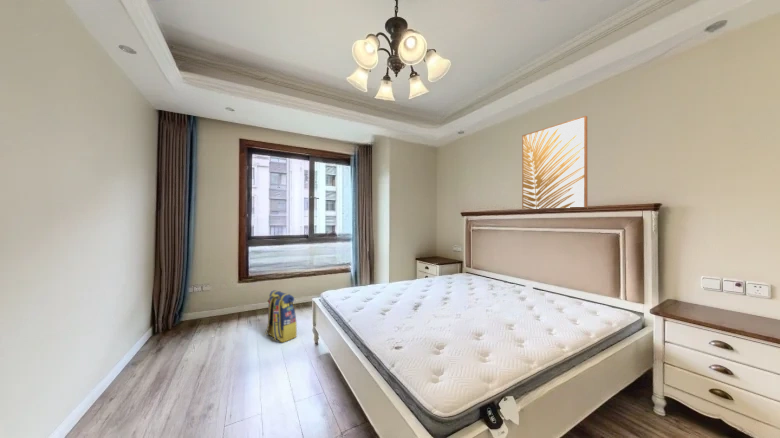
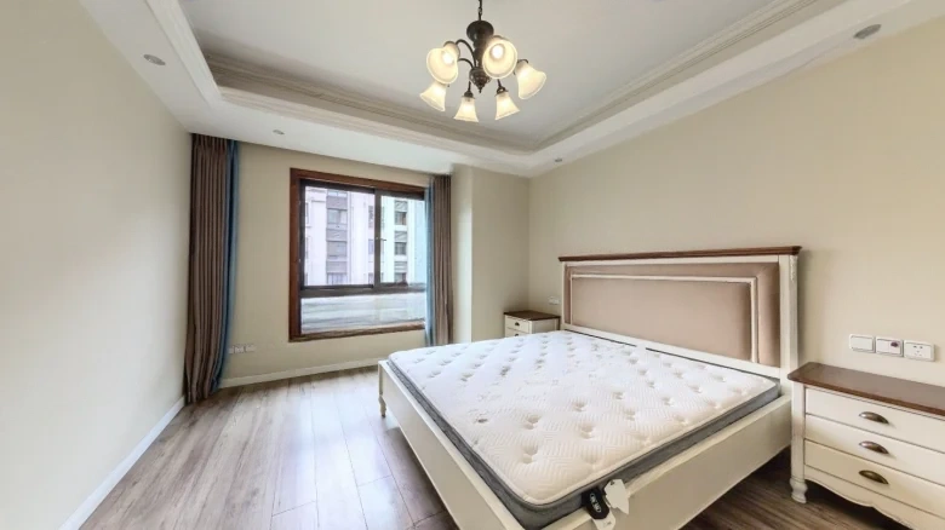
- wall art (551, 172)
- backpack (280, 314)
